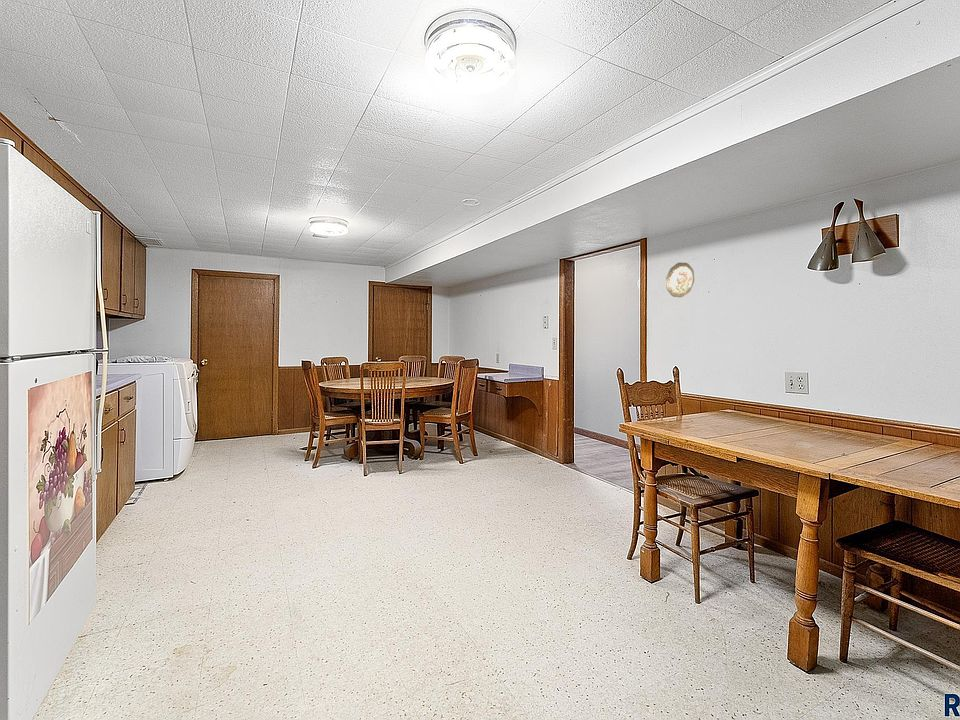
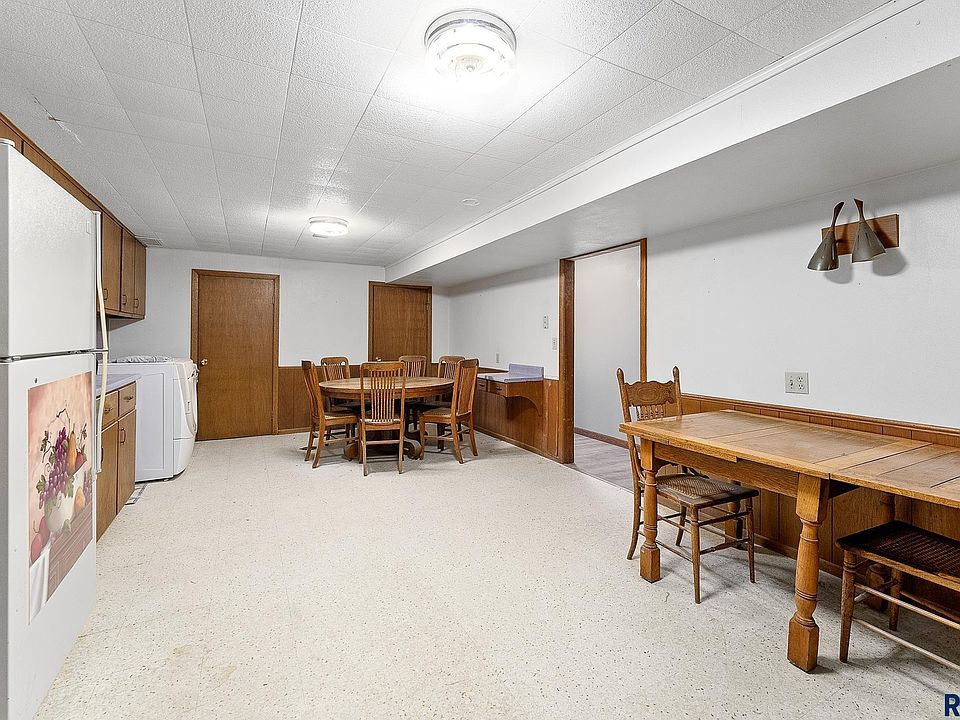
- decorative plate (680, 280)
